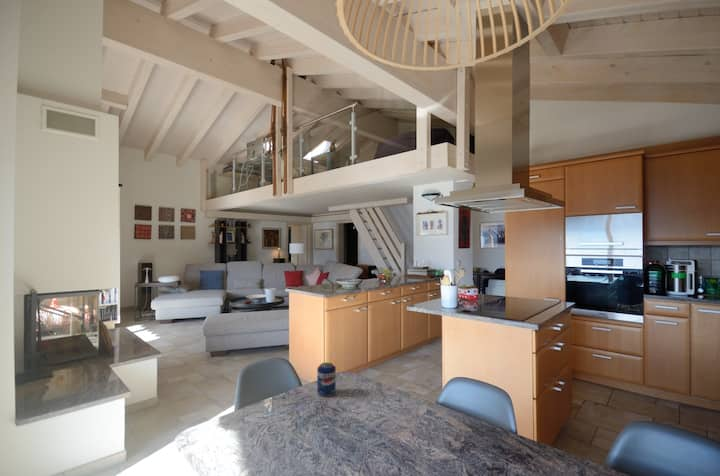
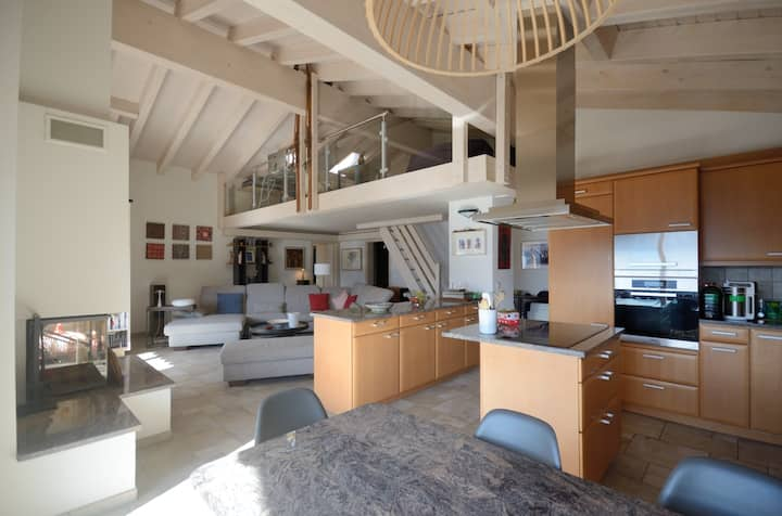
- beverage can (326, 378)
